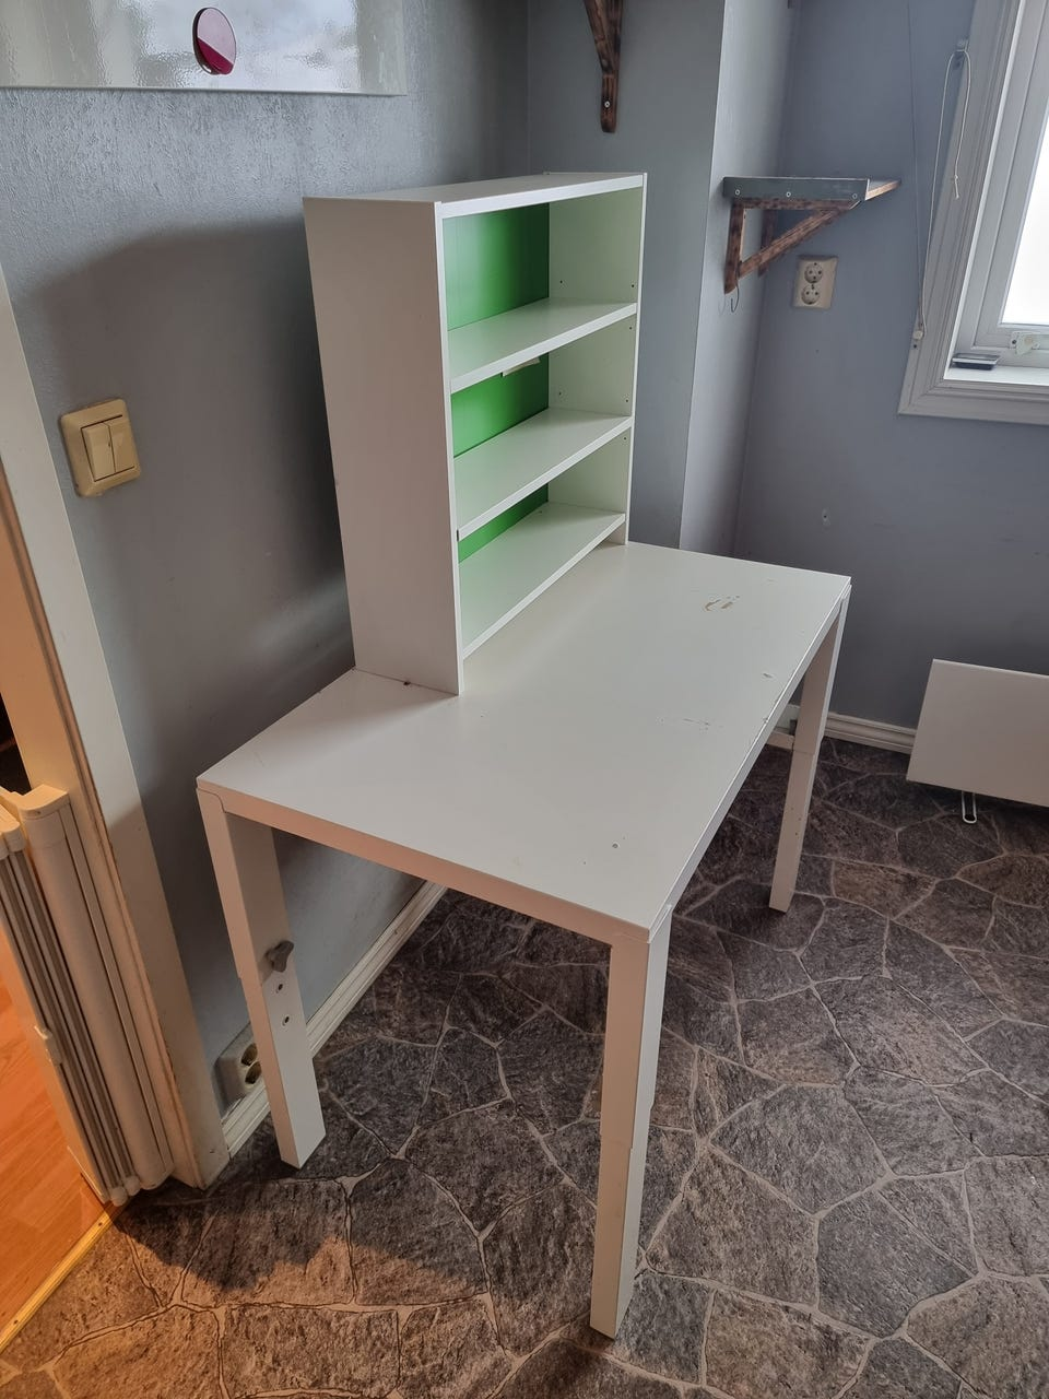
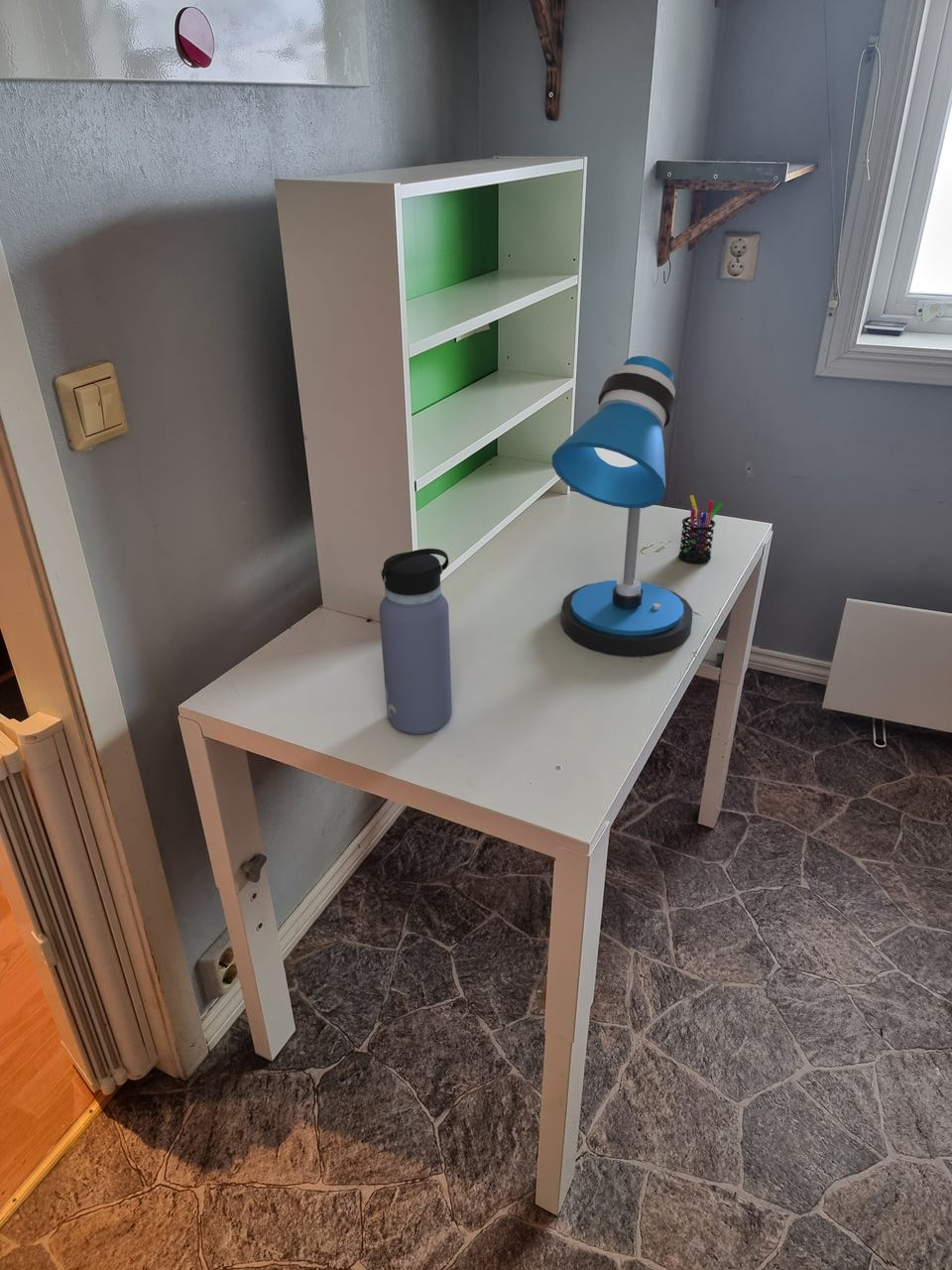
+ water bottle (416, 633)
+ desk lamp (631, 508)
+ pen holder (702, 527)
